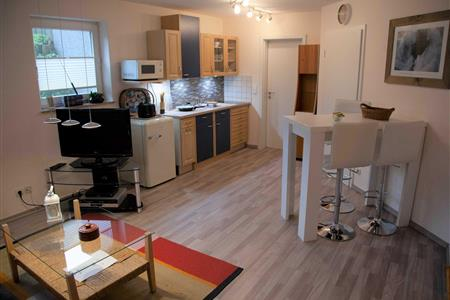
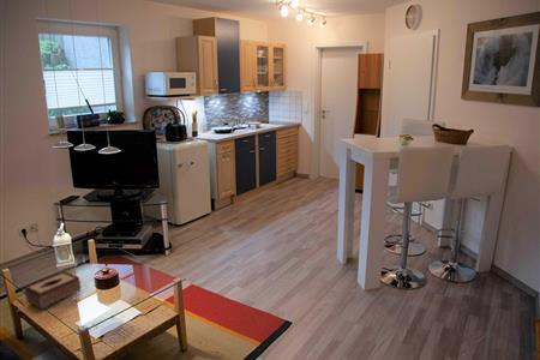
+ tissue box (53, 289)
